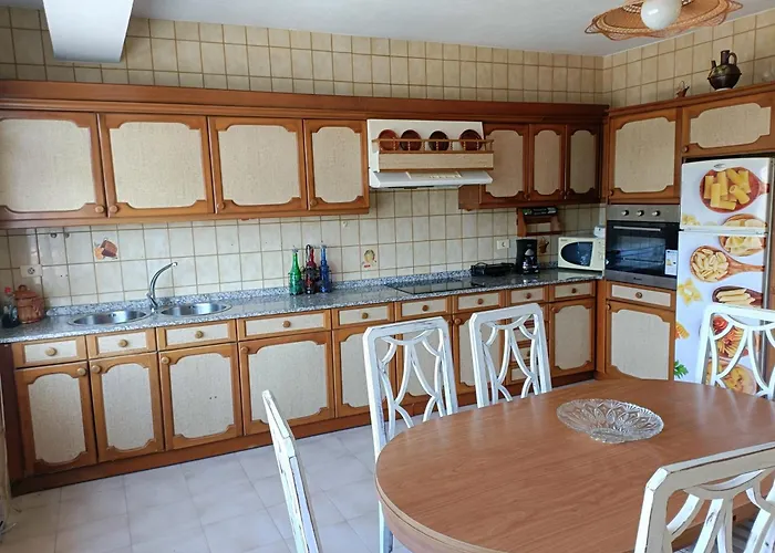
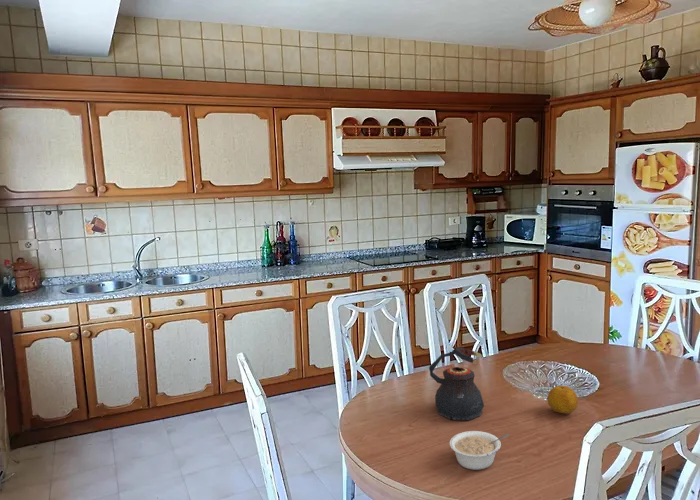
+ teapot (456, 379)
+ fruit (562, 399)
+ legume (476, 449)
